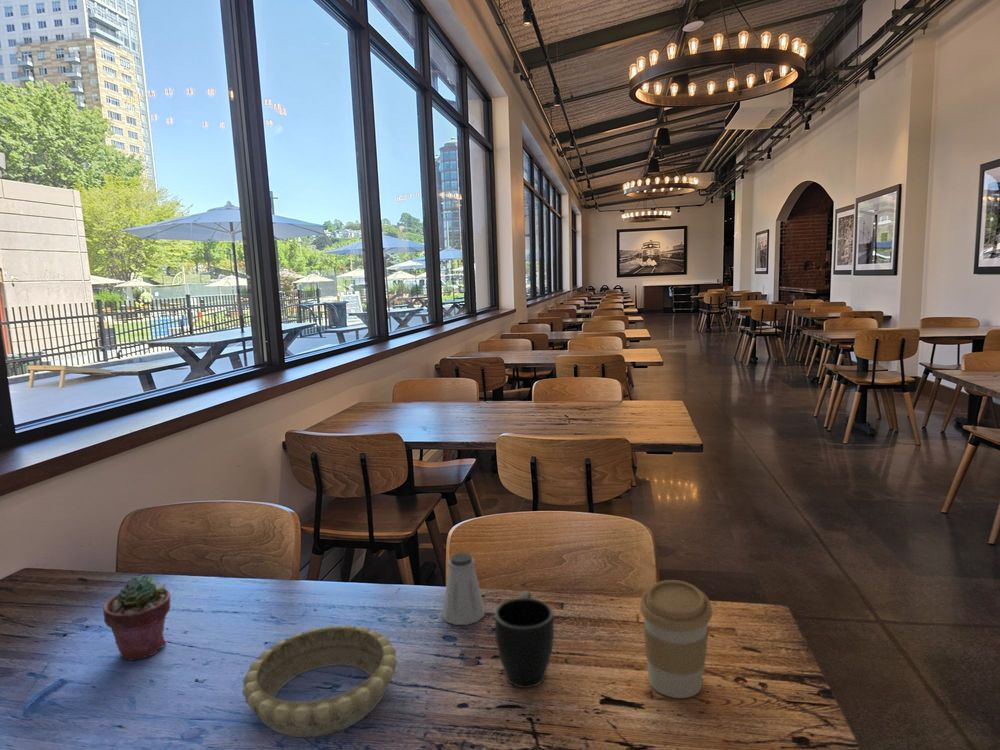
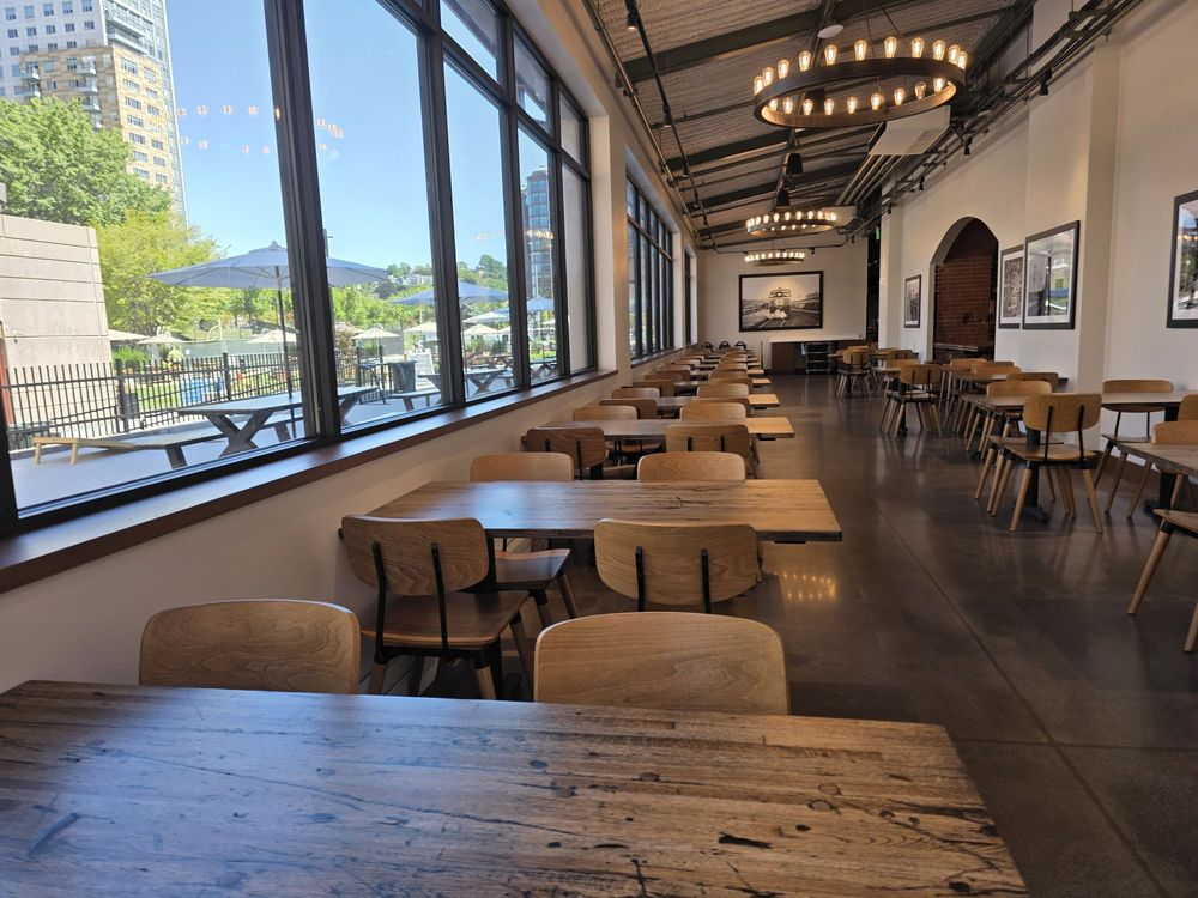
- mug (525, 636)
- saltshaker (462, 585)
- coffee cup (675, 637)
- potted succulent (138, 614)
- decorative bowl (318, 667)
